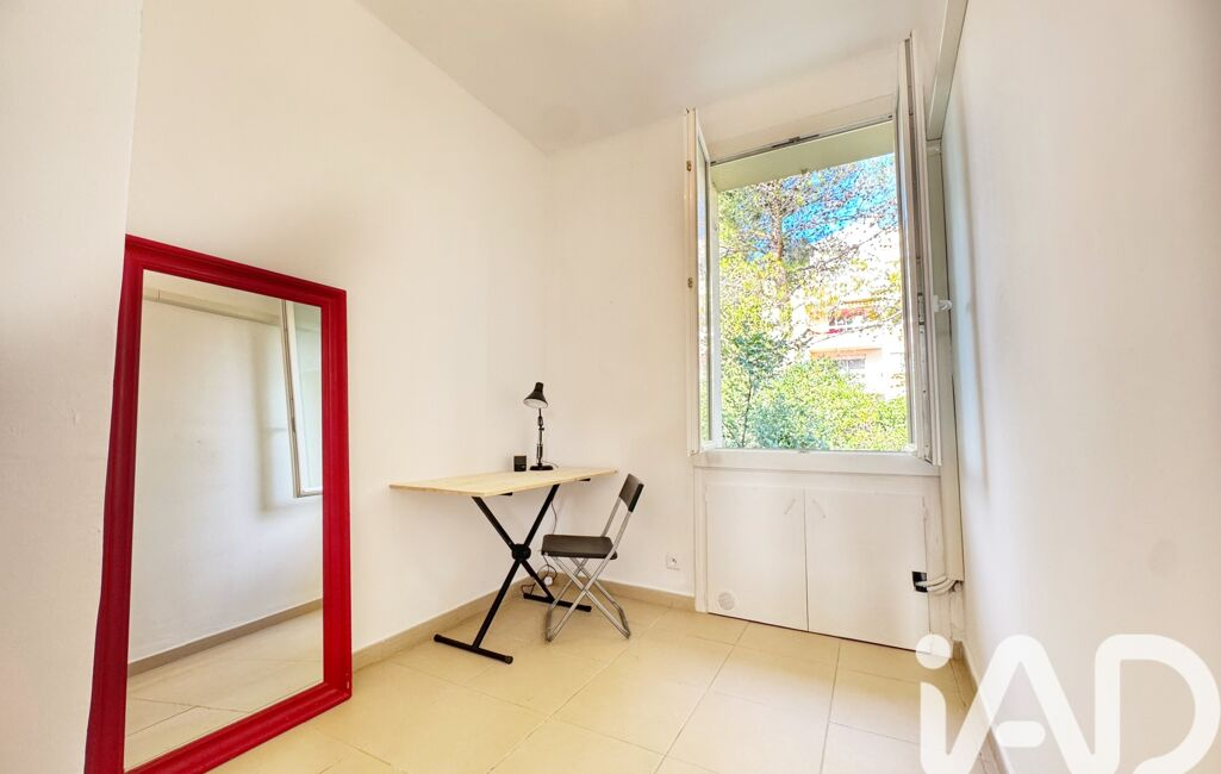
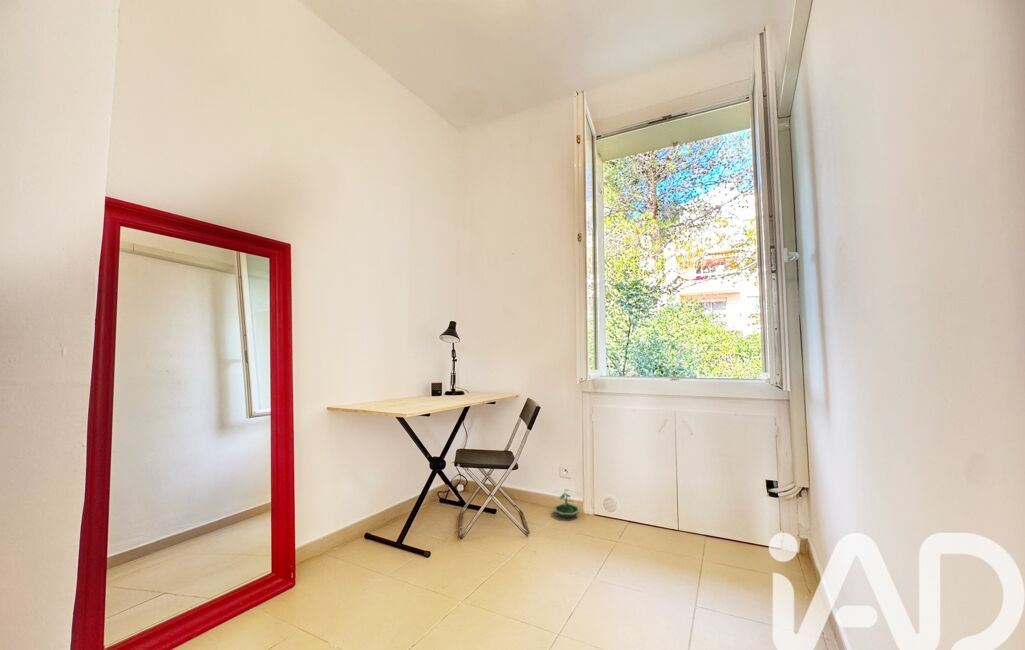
+ terrarium (566, 494)
